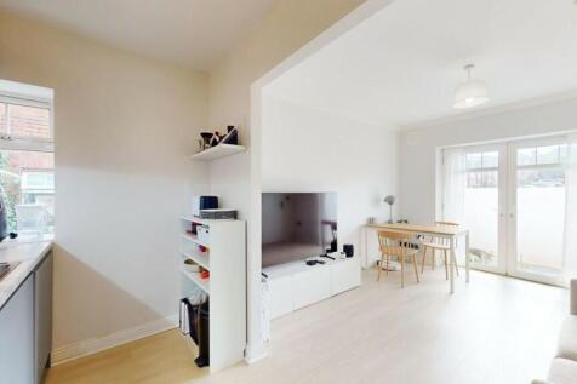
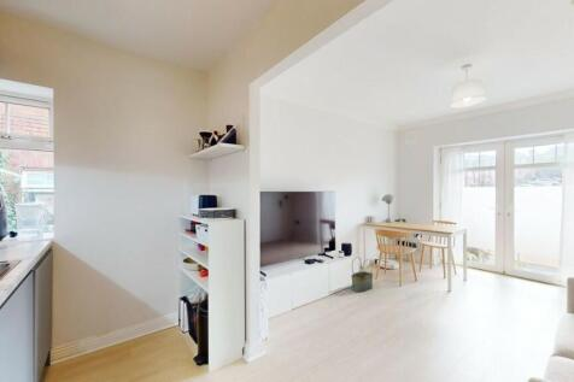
+ basket (362, 272)
